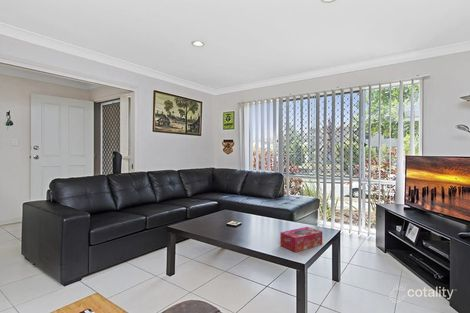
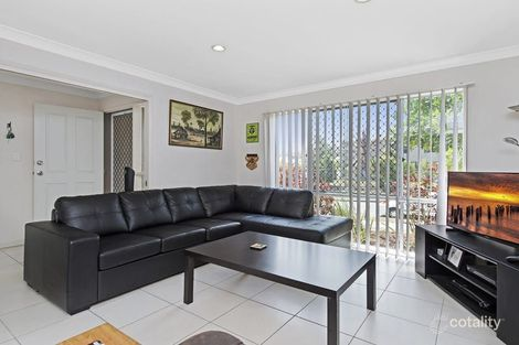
- tissue box (301, 238)
